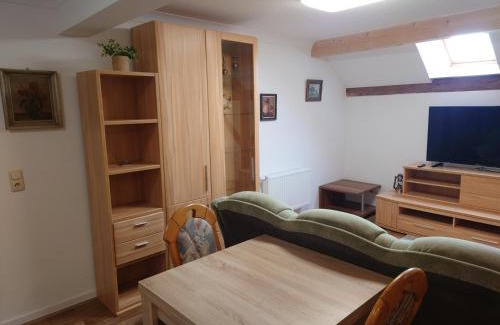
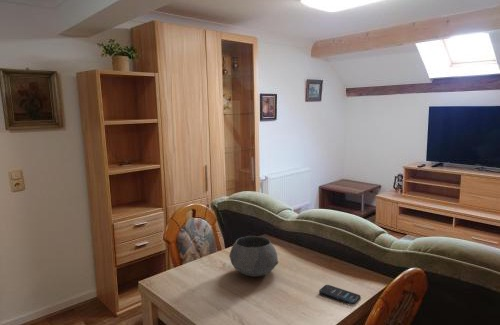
+ smartphone (339, 294)
+ bowl (254, 256)
